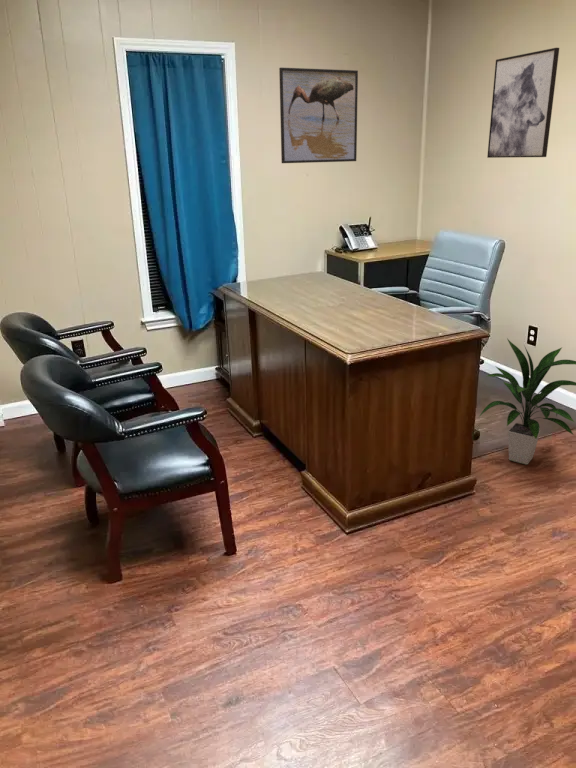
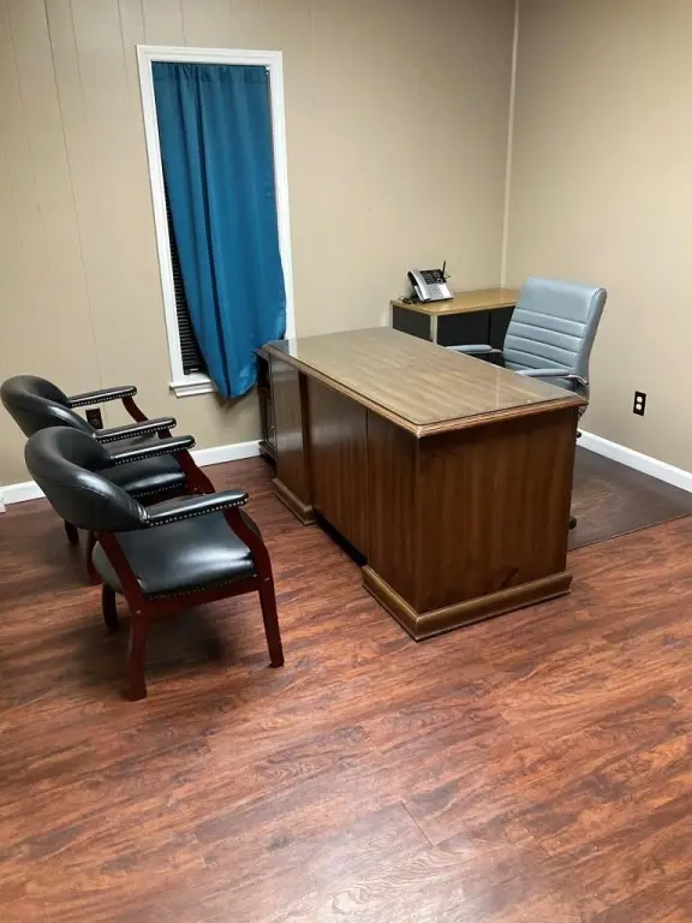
- wall art (520, 107)
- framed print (319, 116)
- indoor plant (531, 402)
